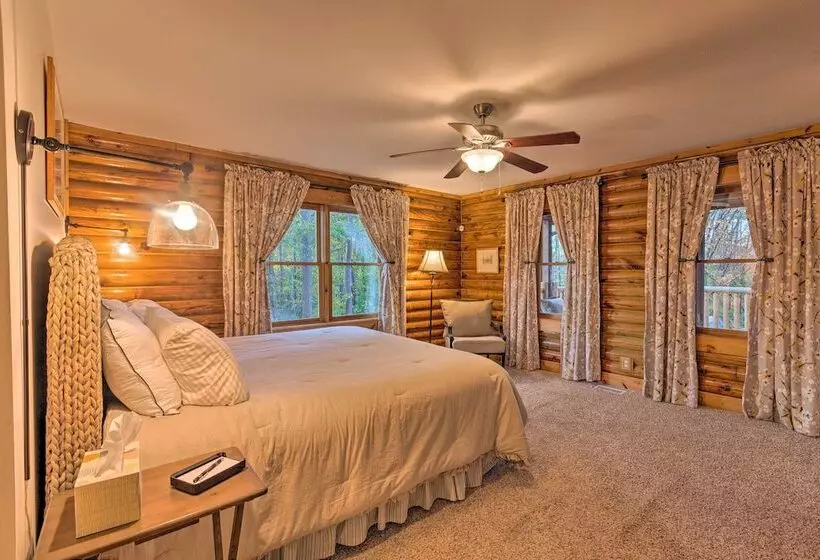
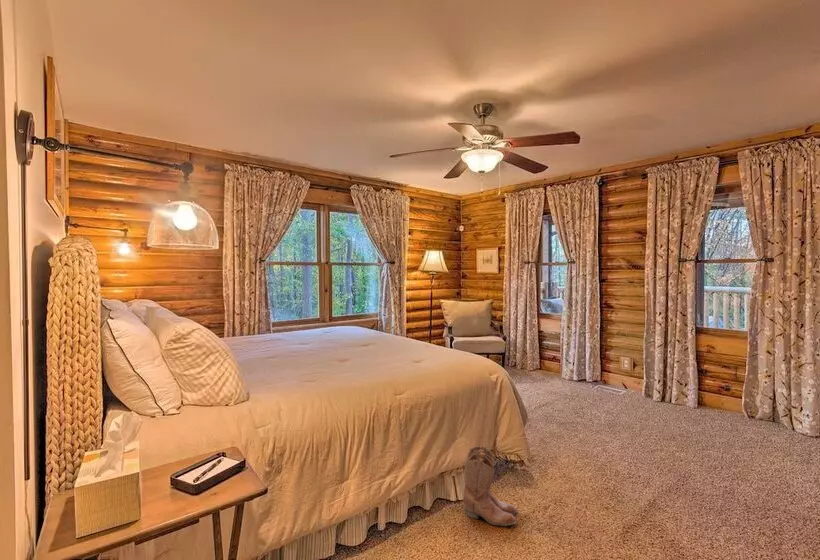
+ boots (490, 482)
